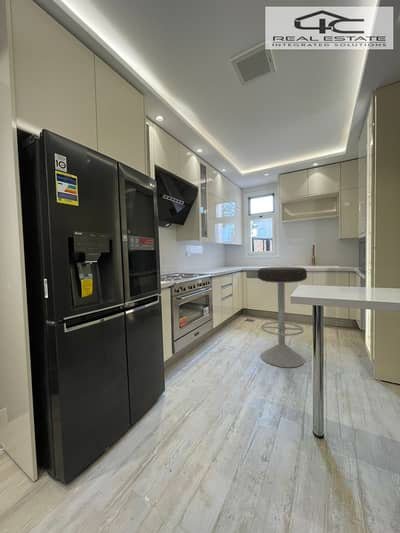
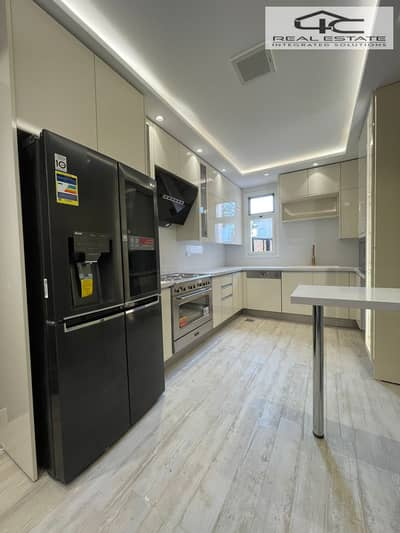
- bar stool (281, 313)
